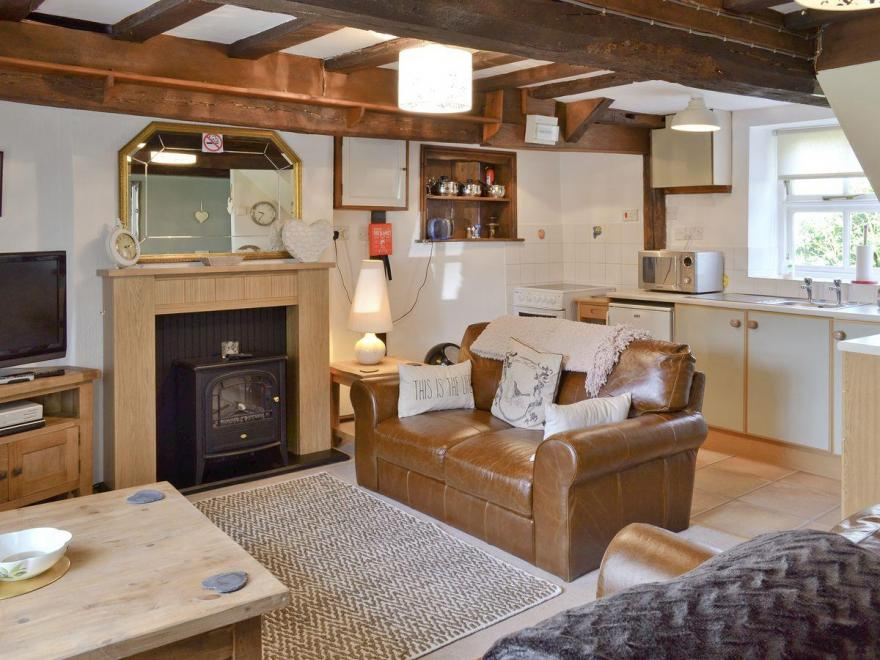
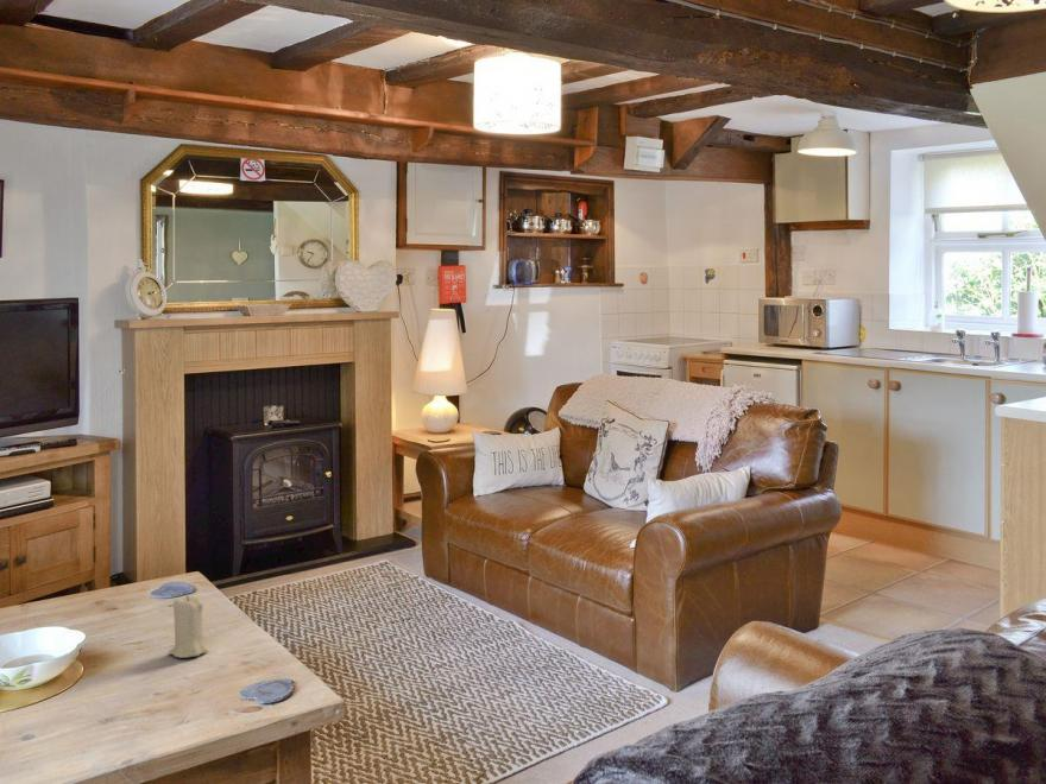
+ candle (187, 624)
